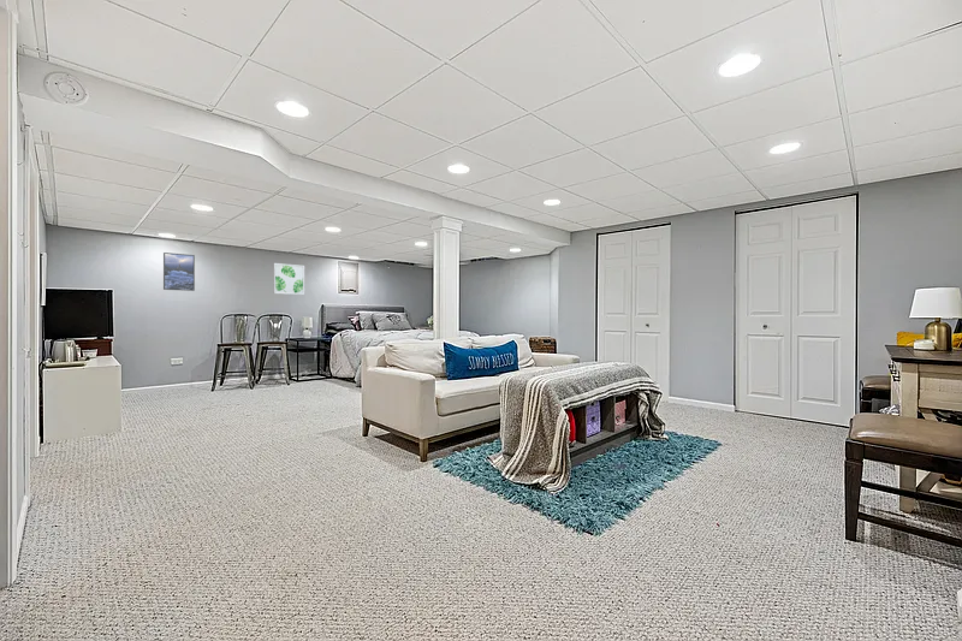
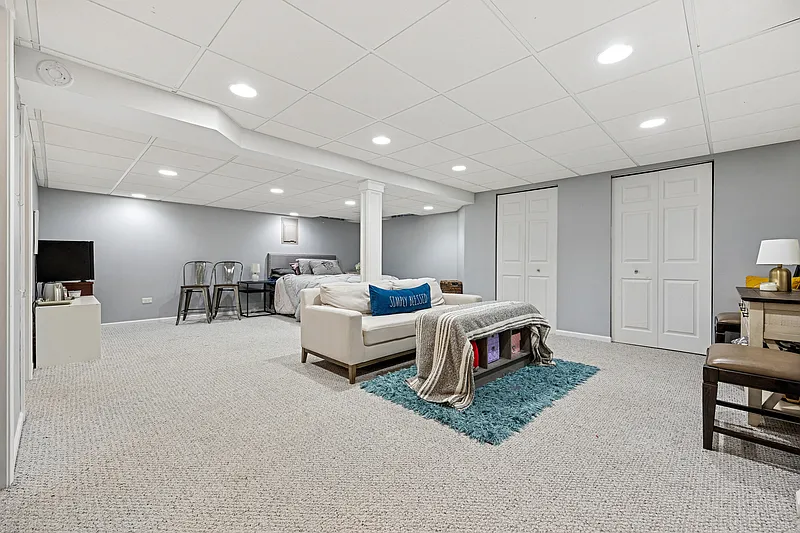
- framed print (179, 272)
- wall art (289, 279)
